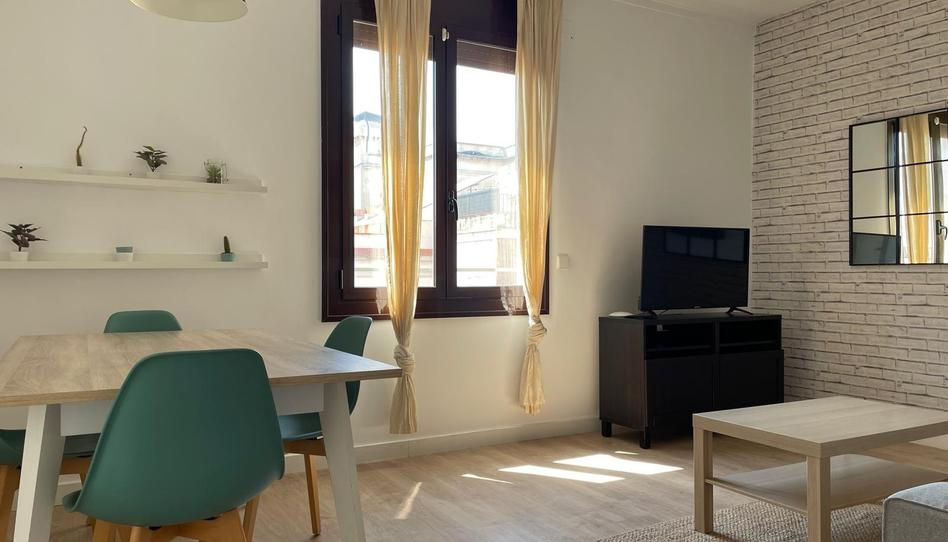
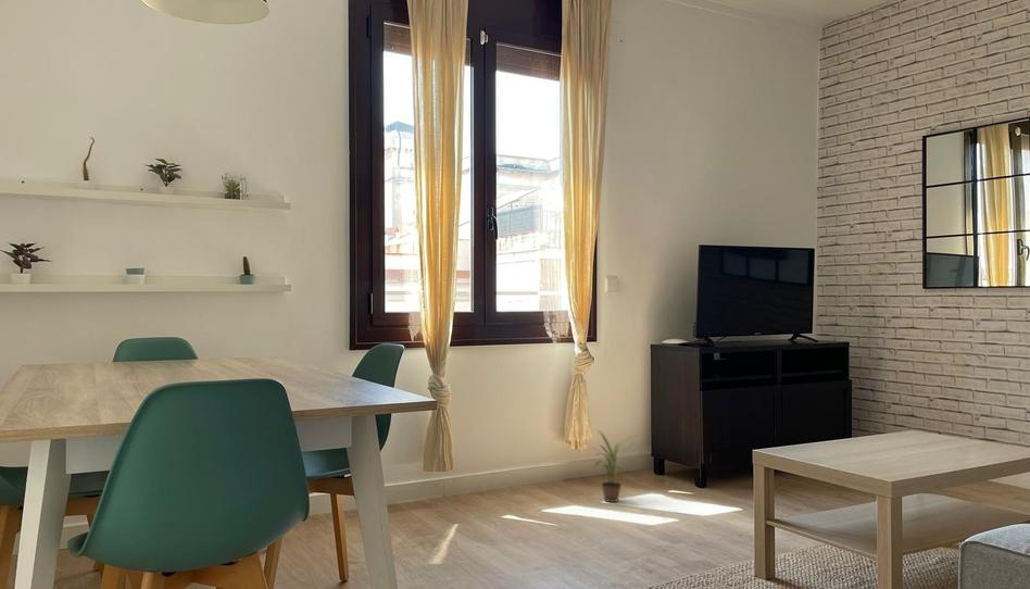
+ potted plant (614, 466)
